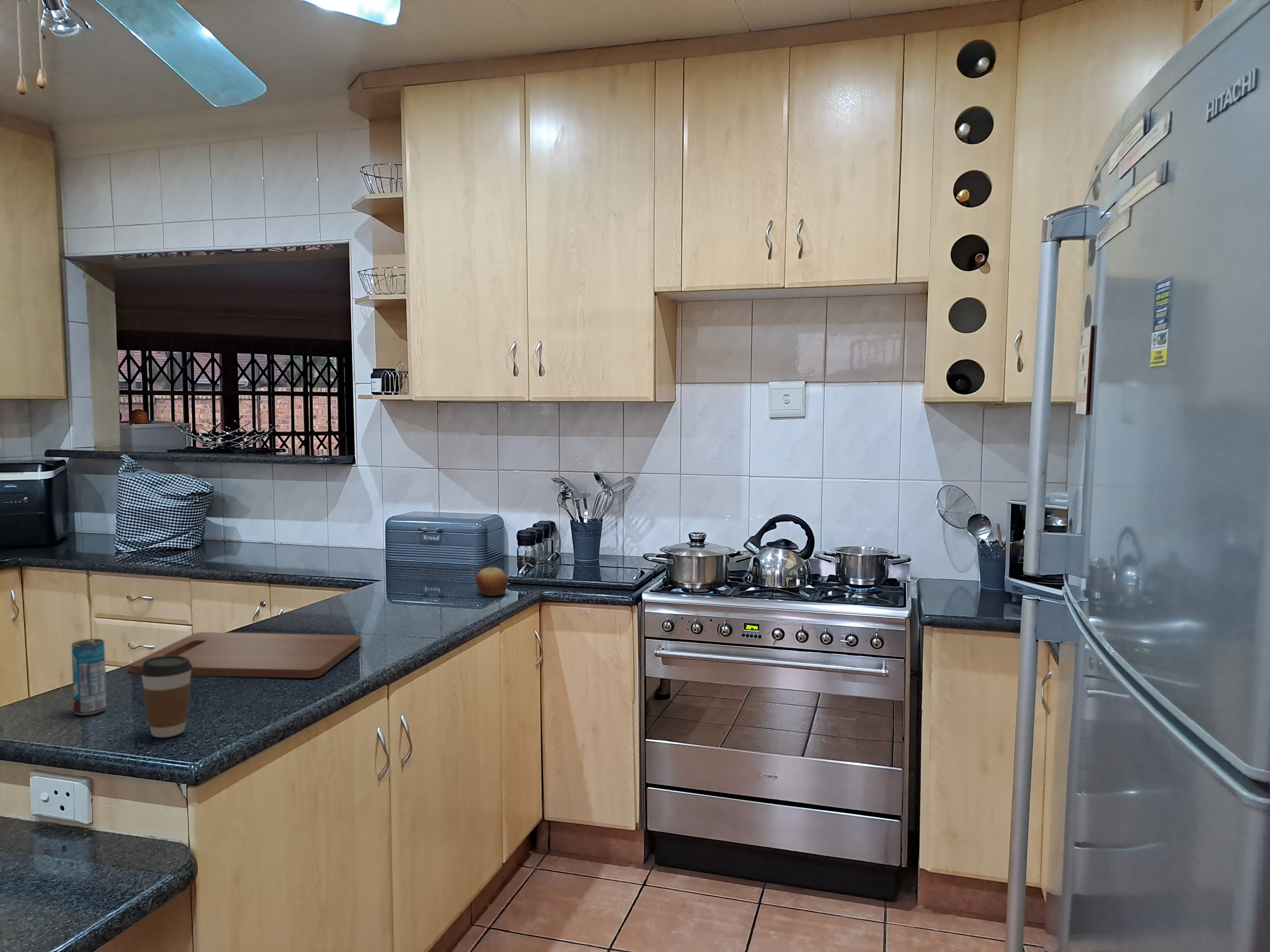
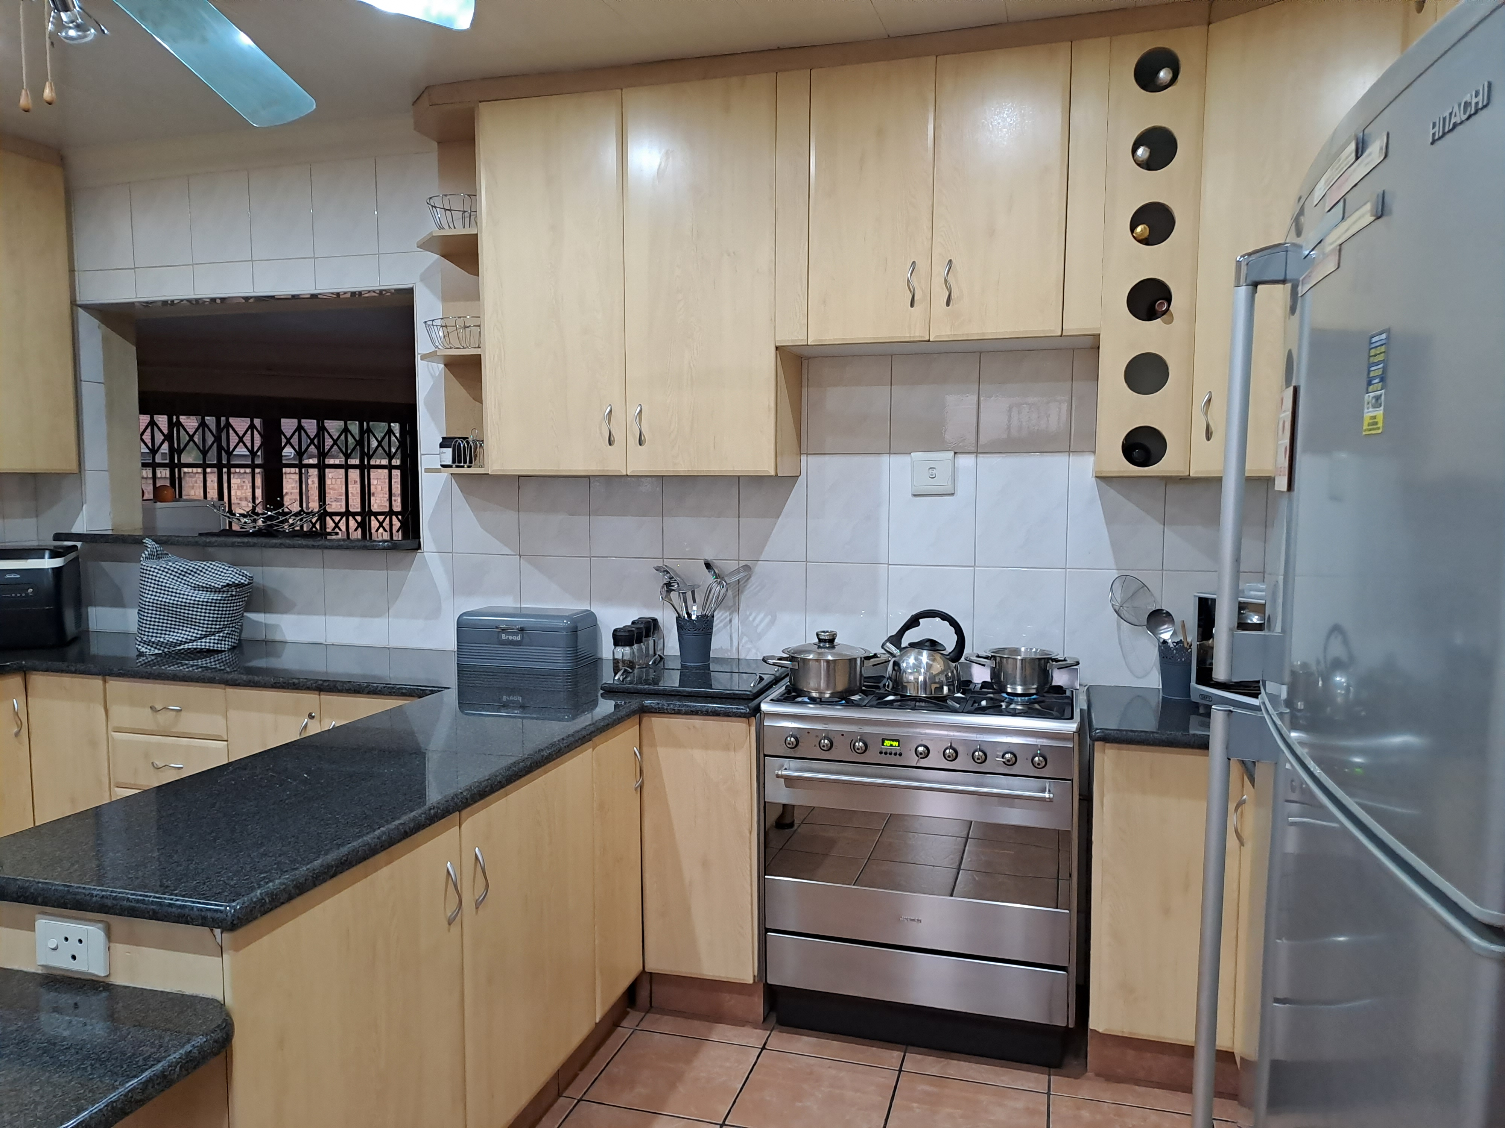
- apple (491, 581)
- cutting board (253, 653)
- coffee cup (167, 696)
- beverage can (89, 677)
